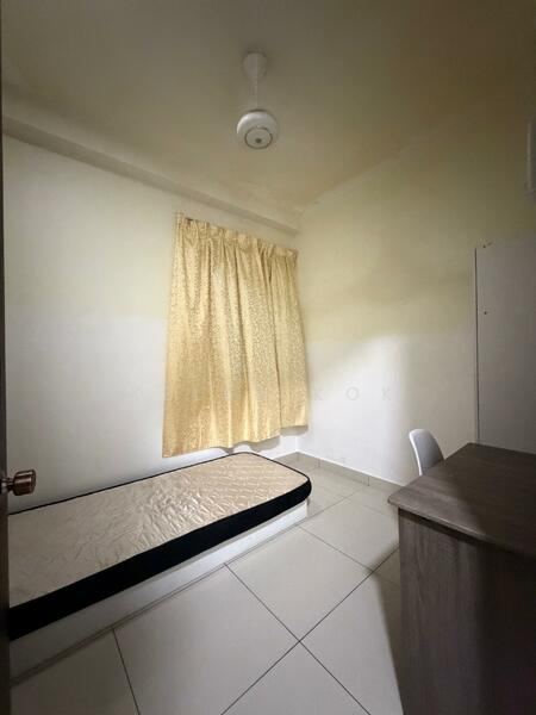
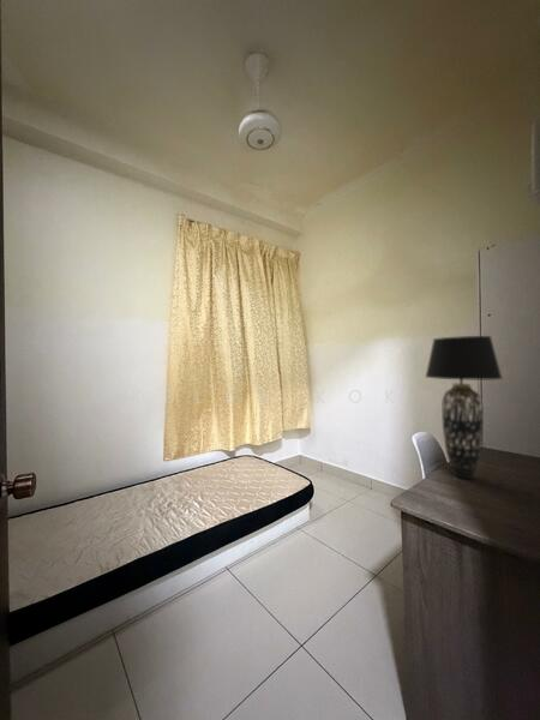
+ table lamp (461, 407)
